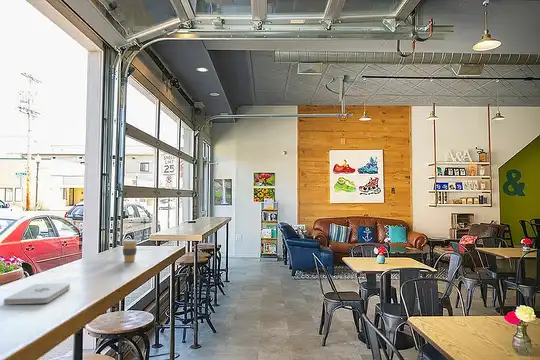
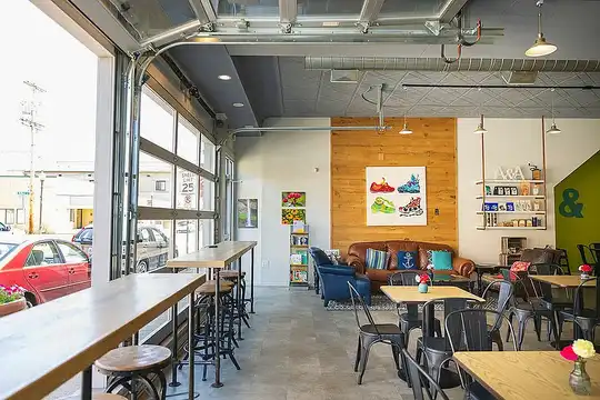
- notepad (40, 292)
- coffee cup (129, 250)
